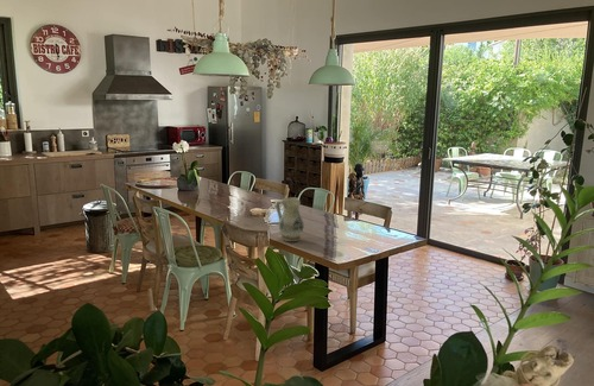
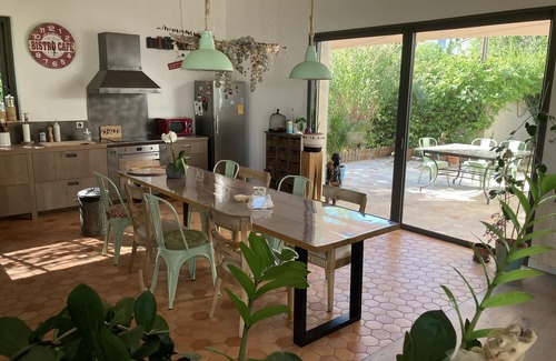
- ceramic pitcher (289, 219)
